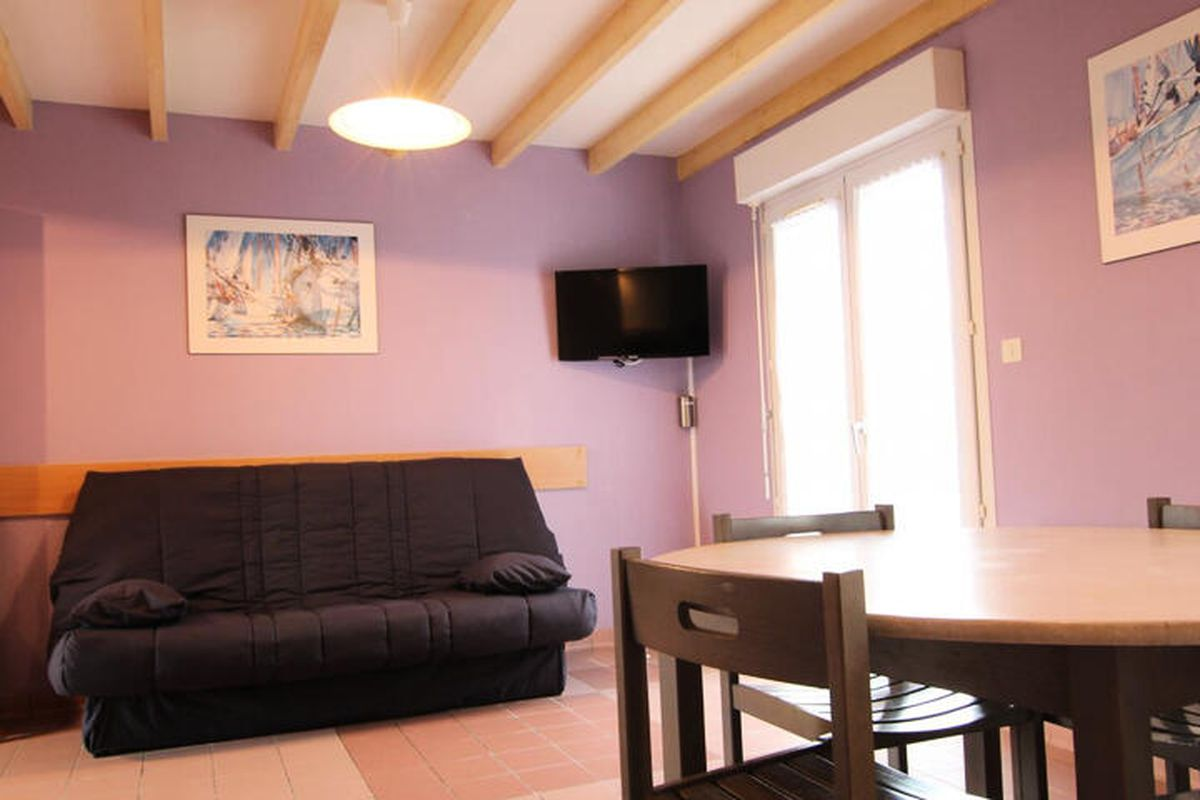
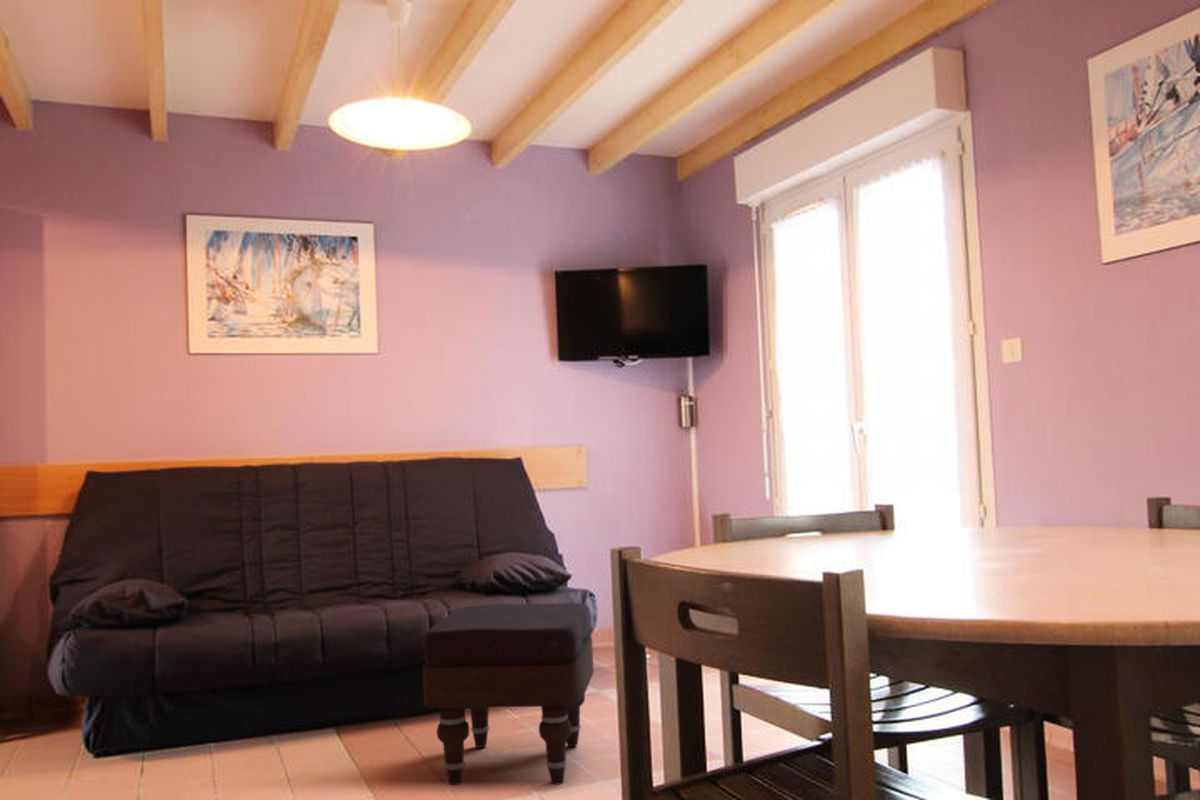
+ ottoman (513, 688)
